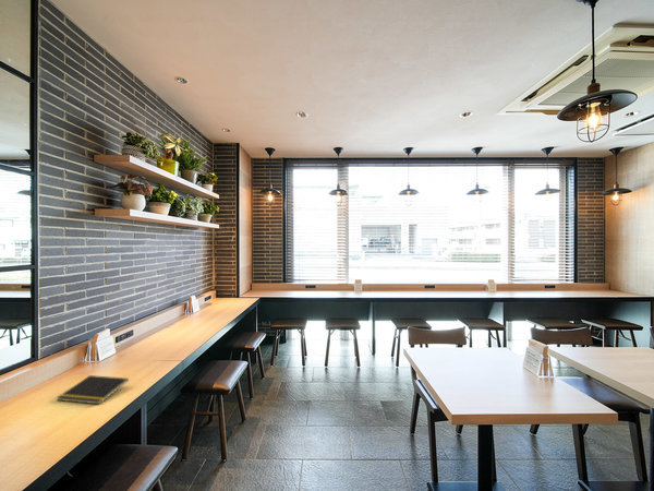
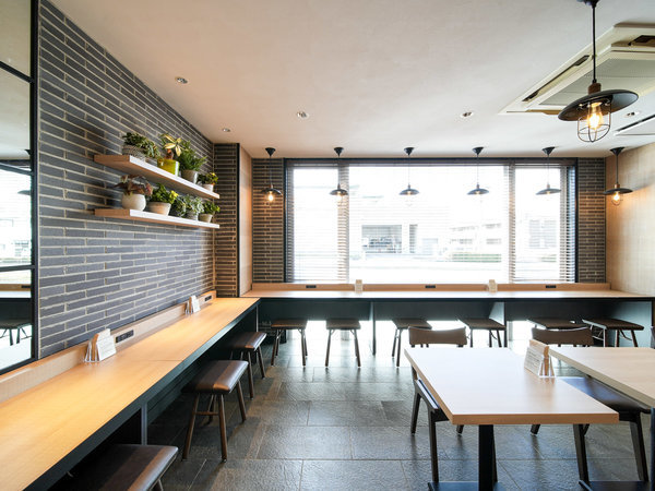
- notepad (94, 388)
